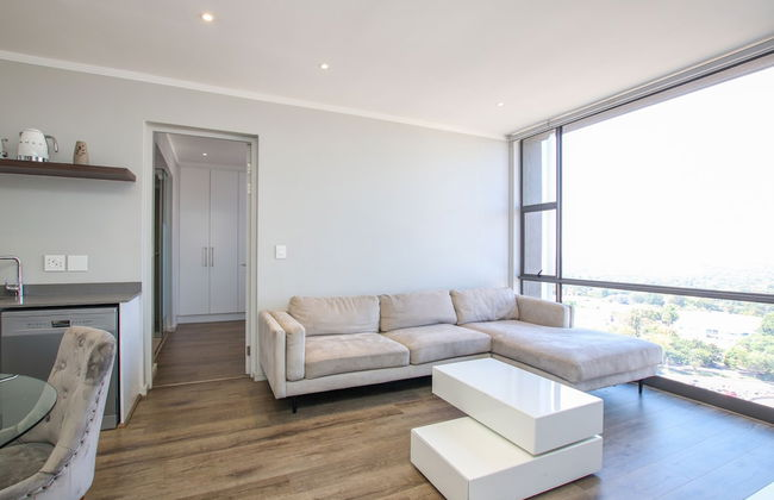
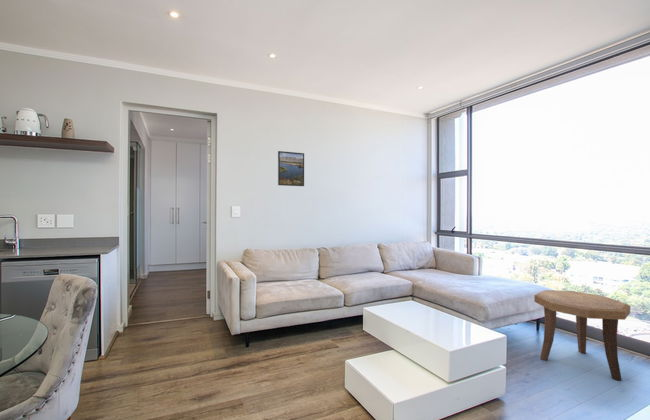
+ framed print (291, 169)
+ side table (579, 330)
